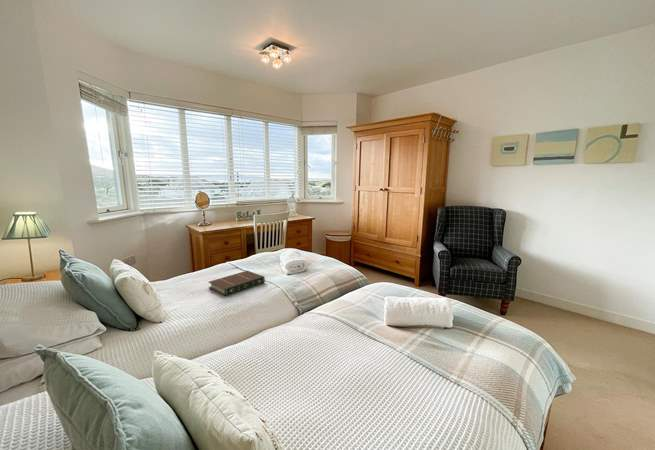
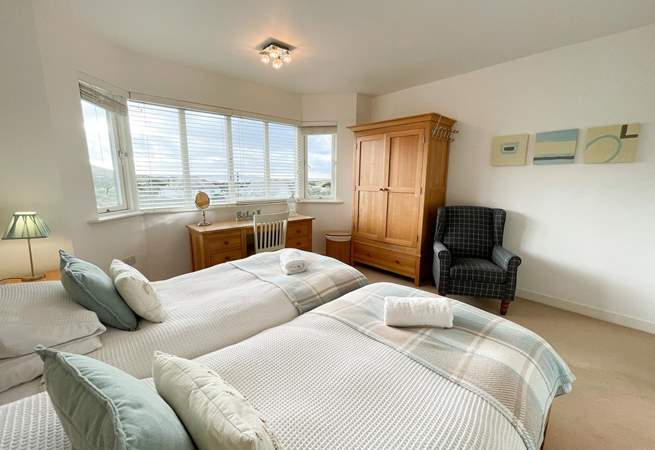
- book (237, 282)
